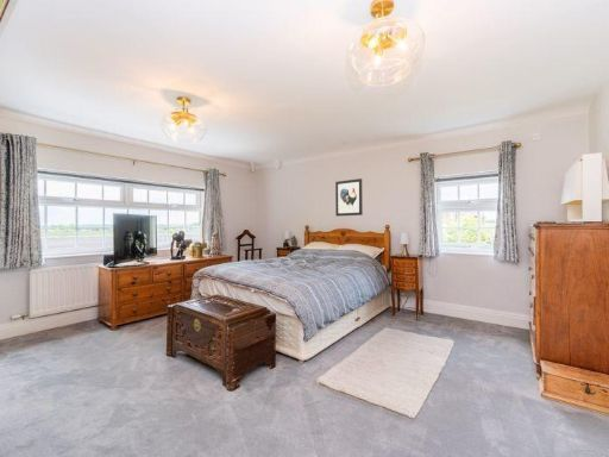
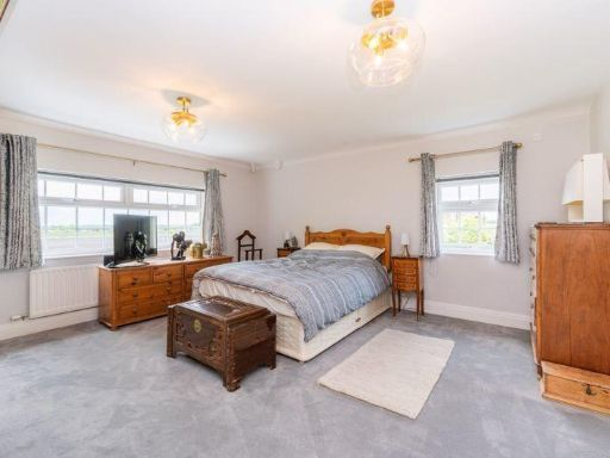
- wall art (349, 198)
